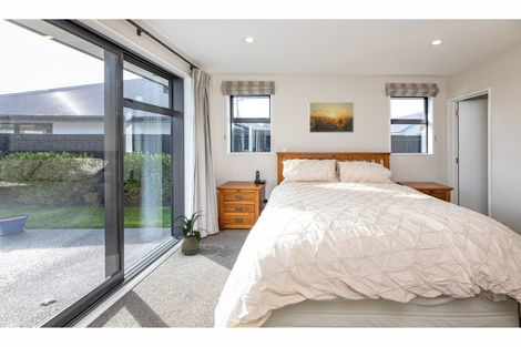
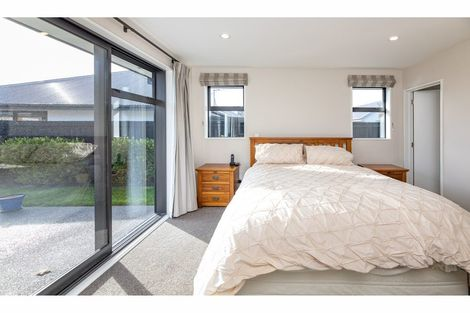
- house plant (190, 229)
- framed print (330, 118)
